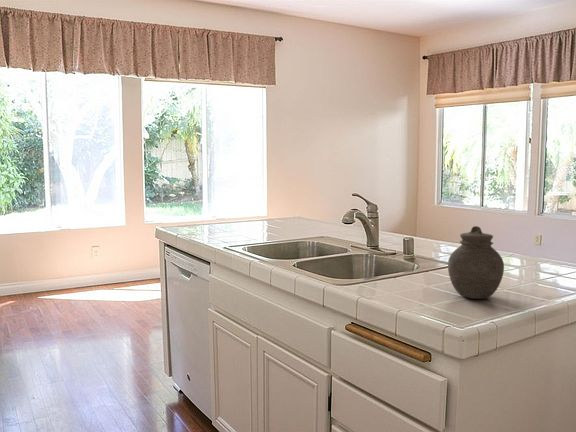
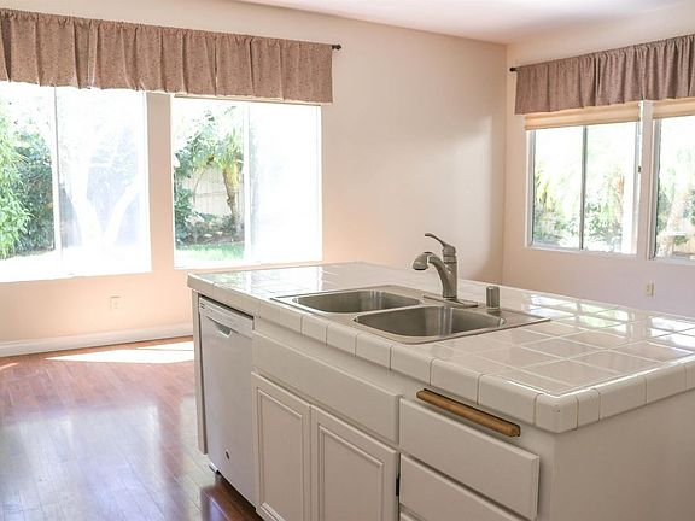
- jar (475, 261)
